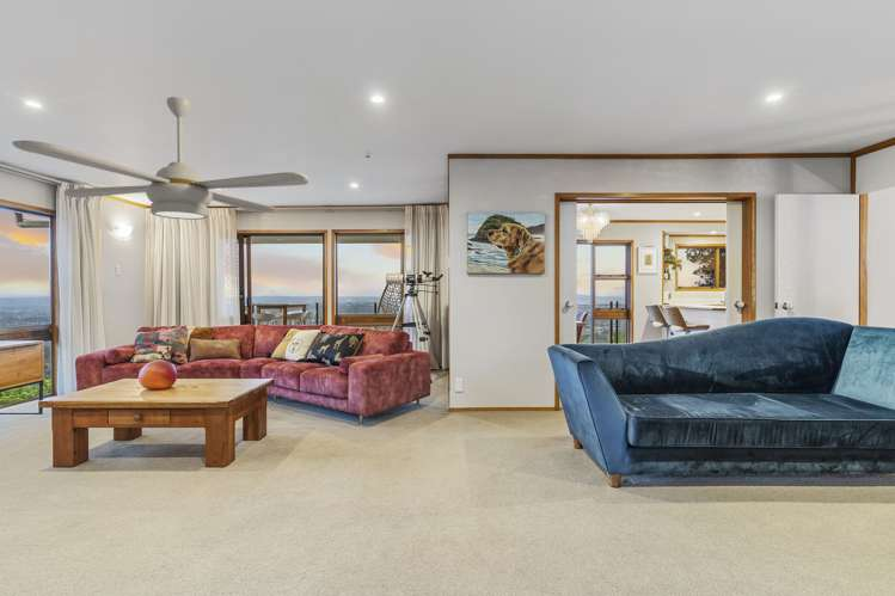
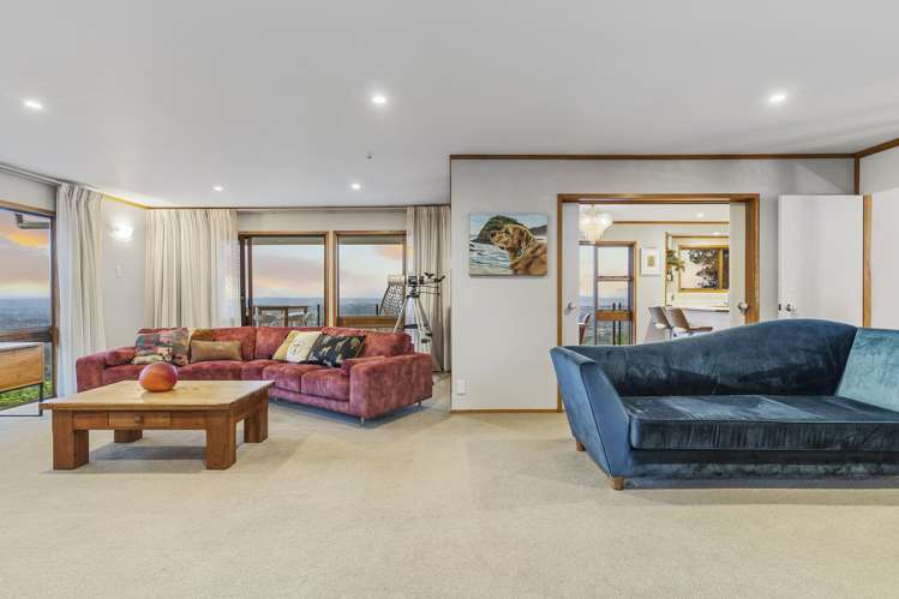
- ceiling fan (179, 158)
